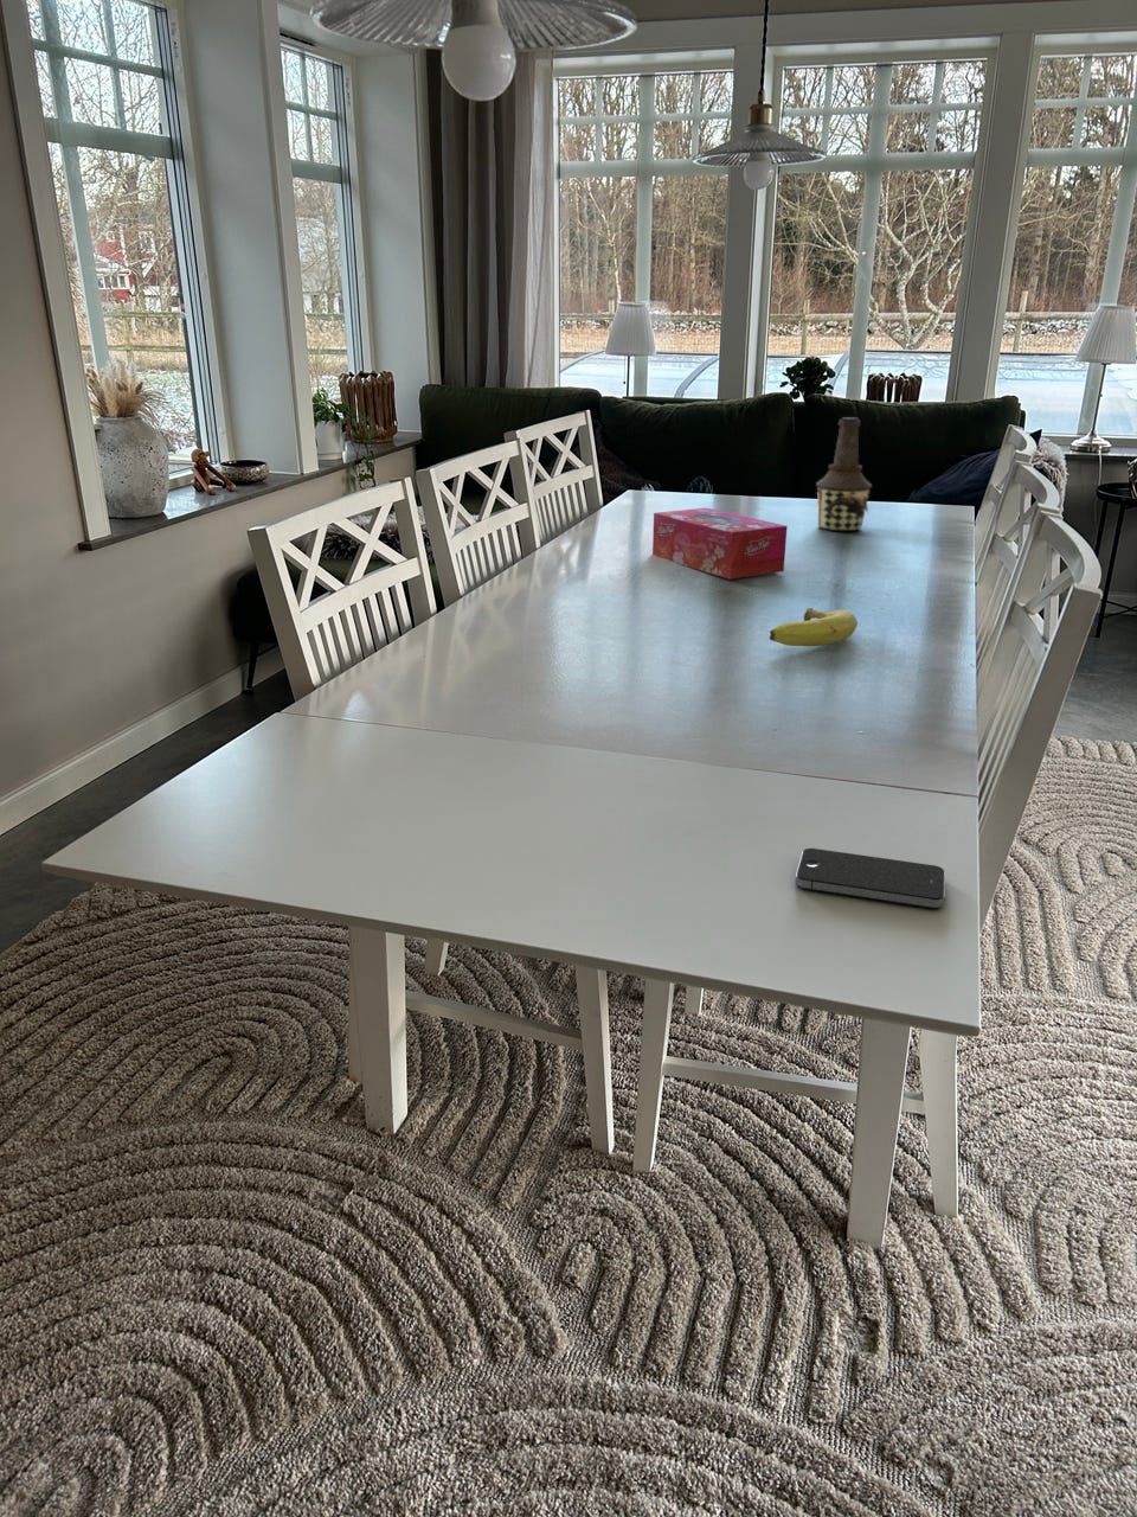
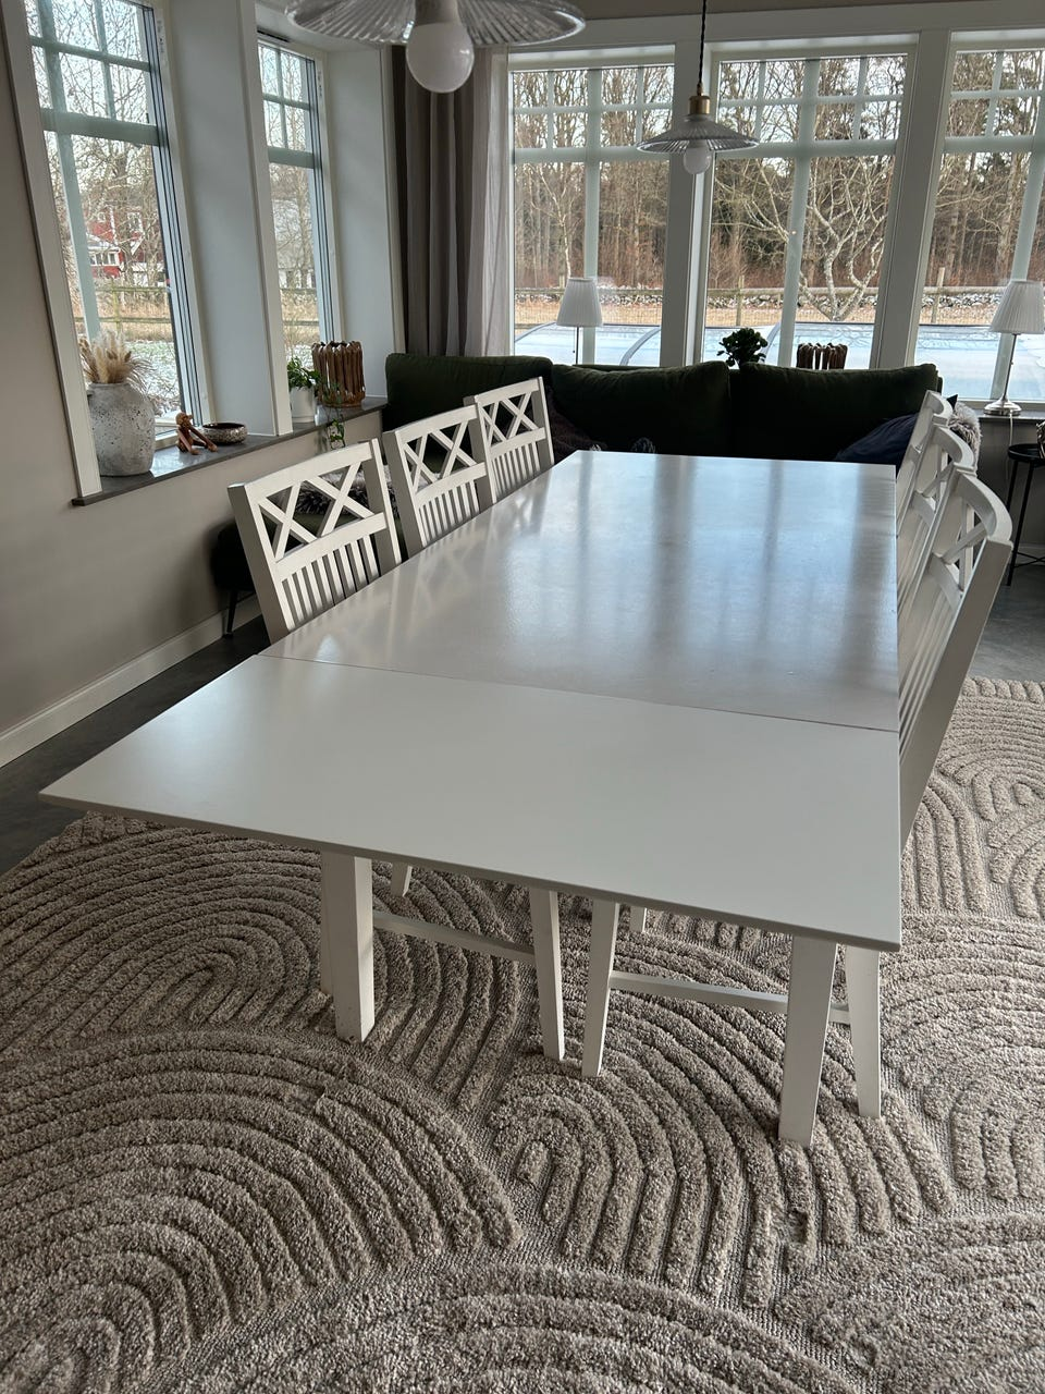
- smartphone (871, 876)
- tissue box (717, 540)
- fruit (807, 622)
- bottle (846, 473)
